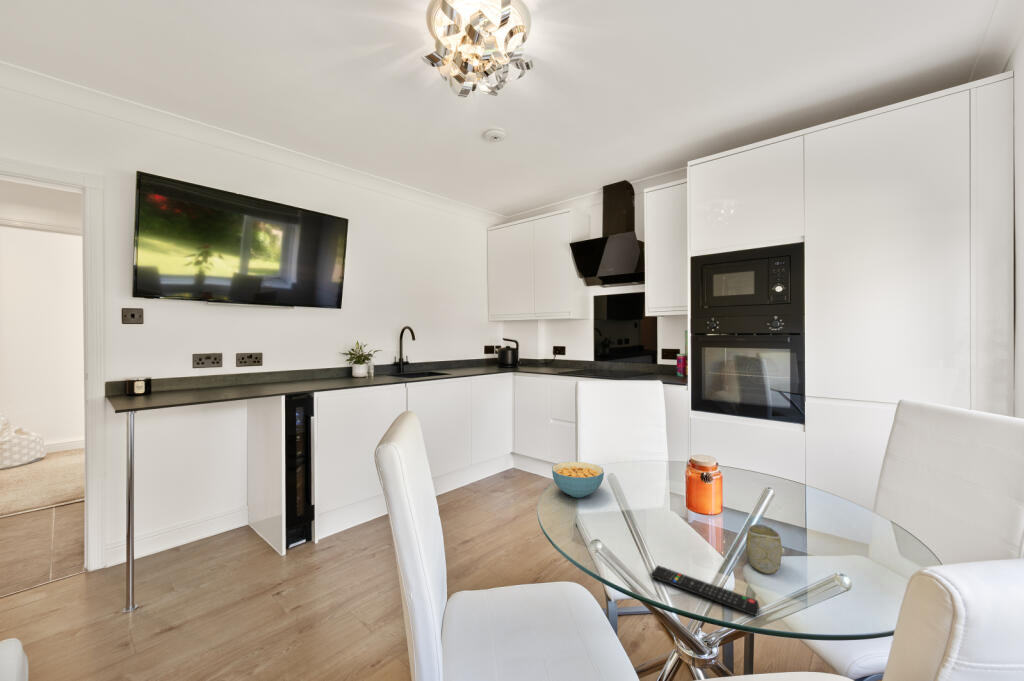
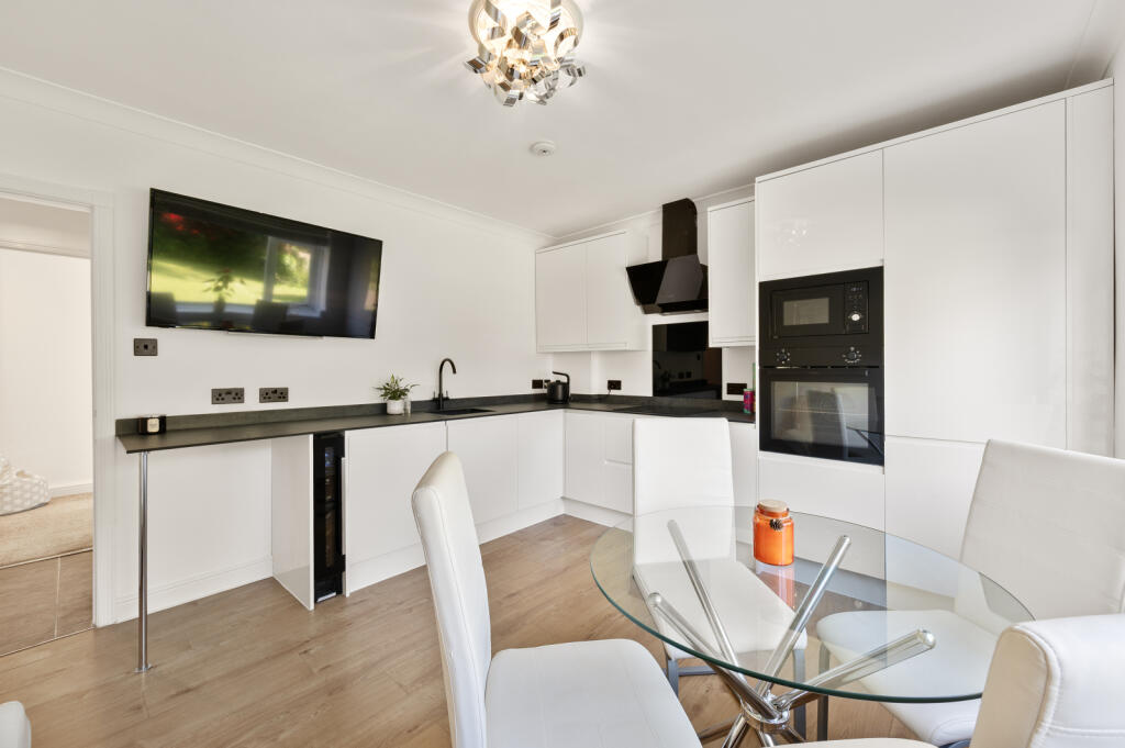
- remote control (702, 589)
- cereal bowl (577, 481)
- cup (763, 548)
